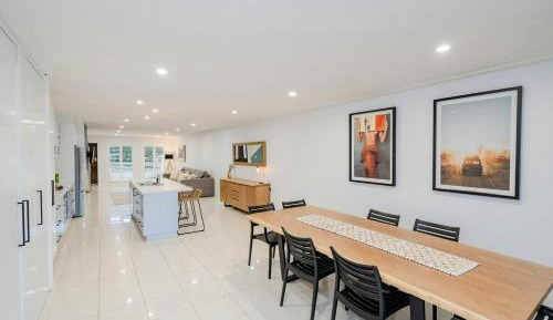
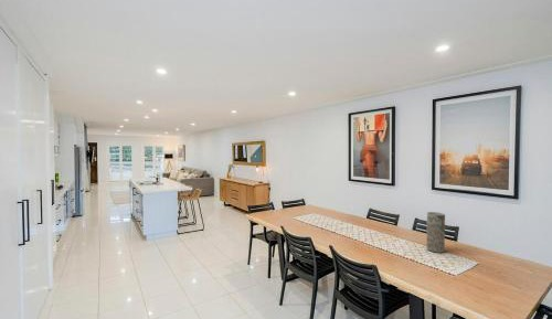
+ vase (435, 231)
